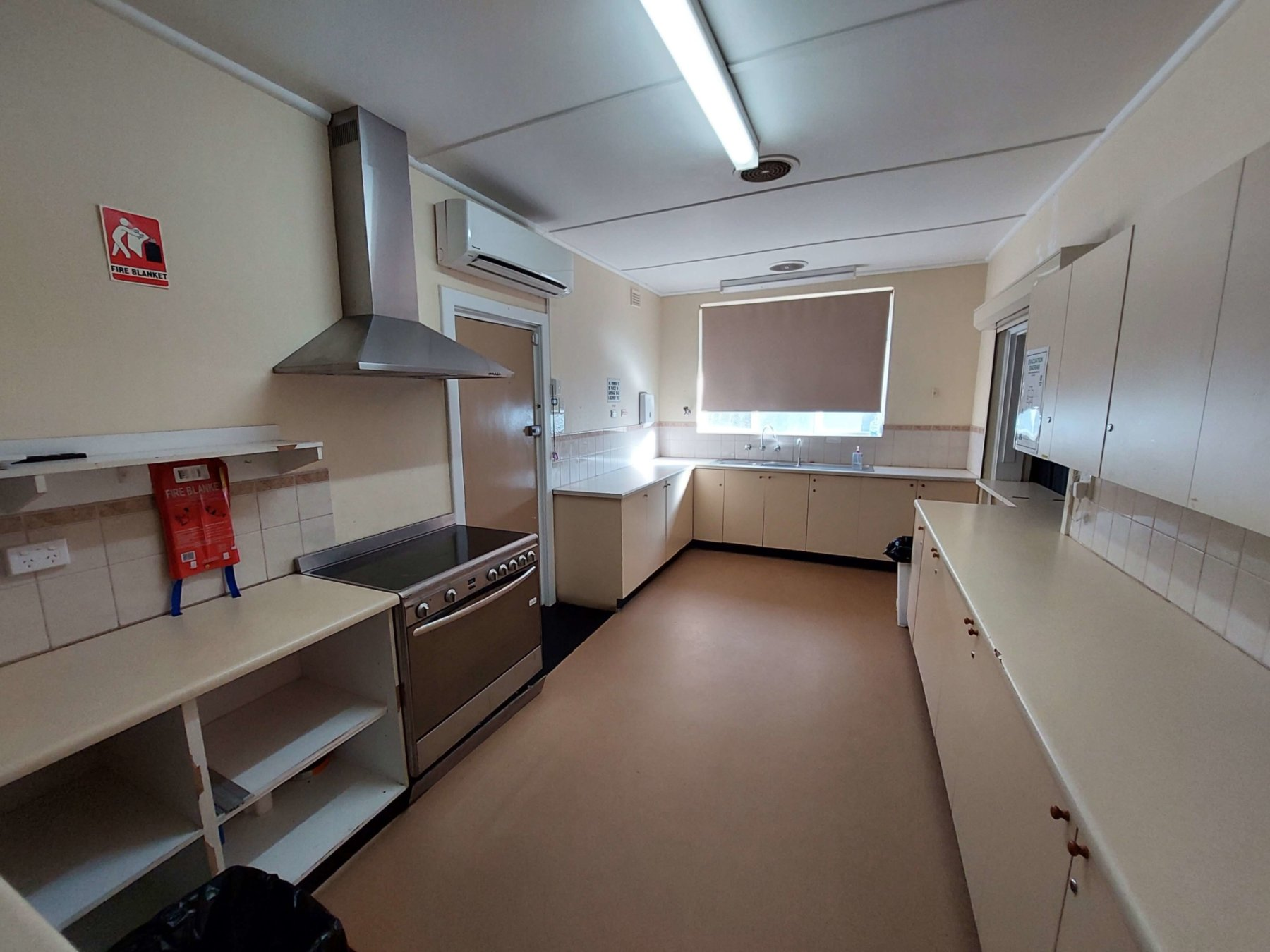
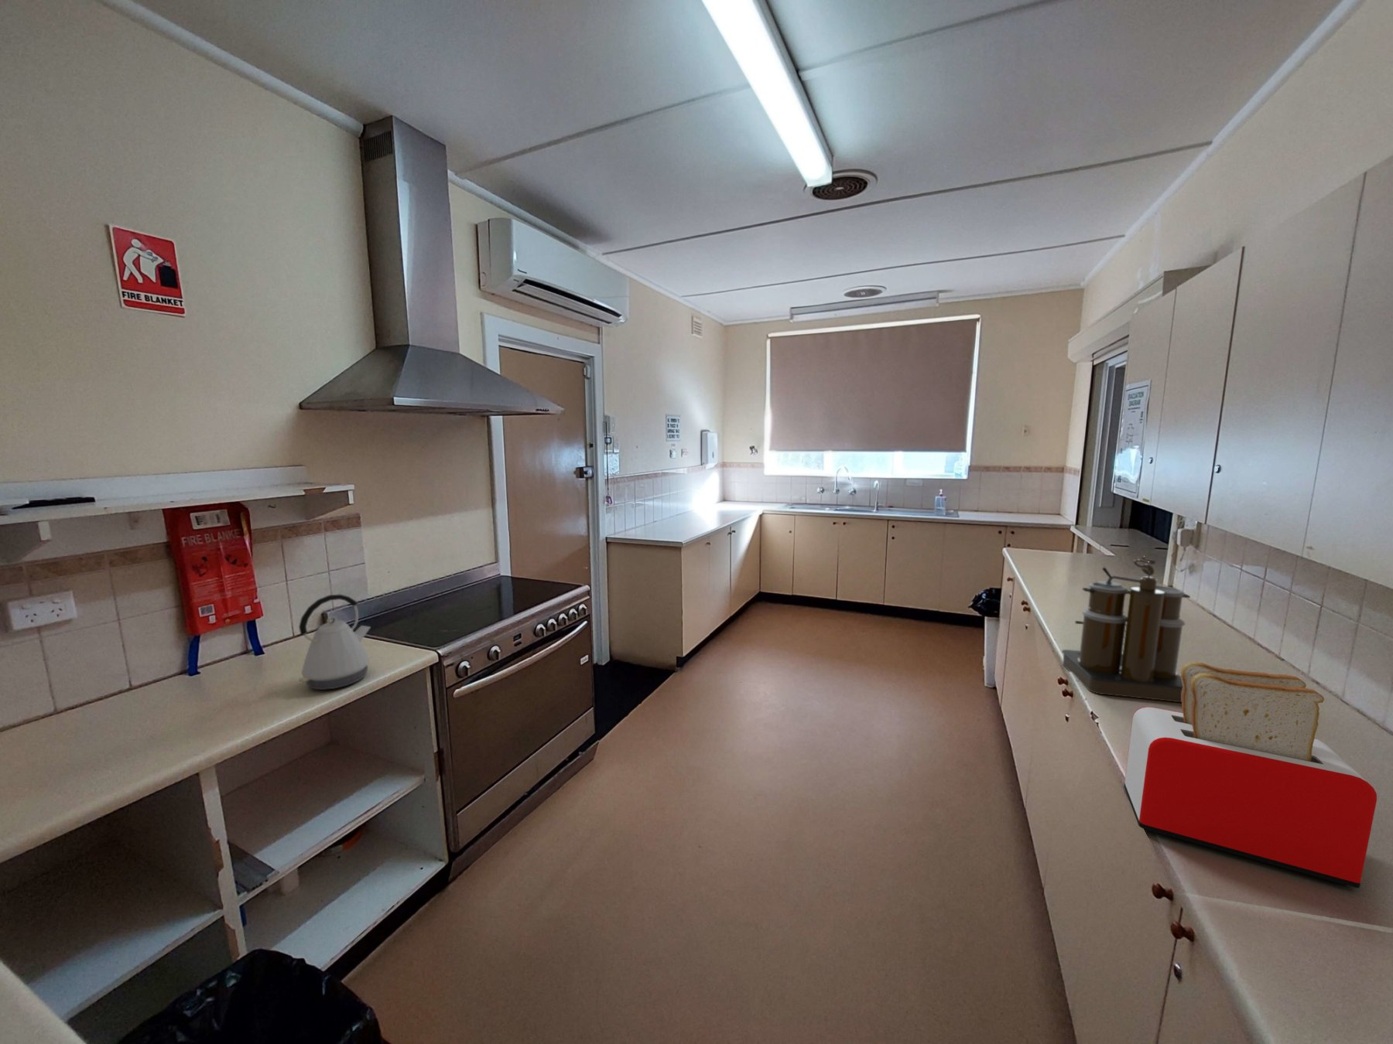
+ toaster (1247, 758)
+ coffee maker (1129, 617)
+ kettle (336, 637)
